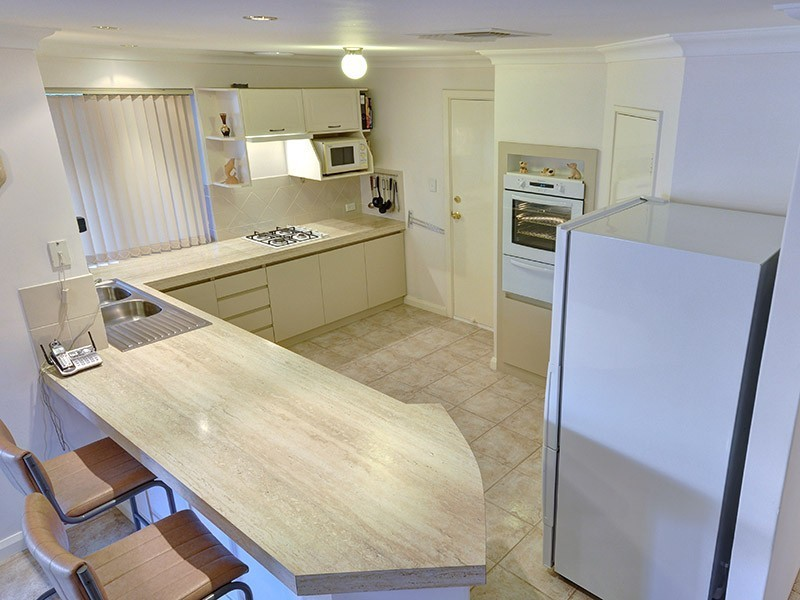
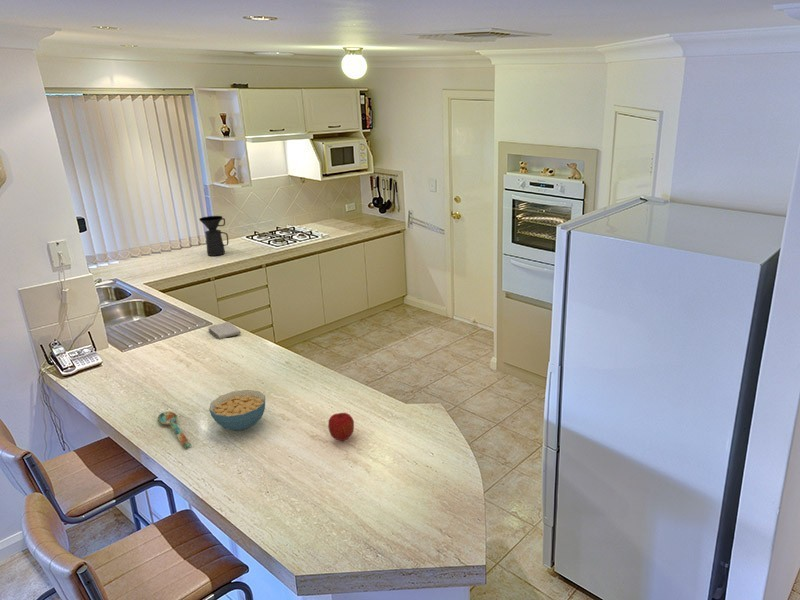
+ spoon (174, 428)
+ washcloth (223, 329)
+ fruit (341, 426)
+ coffee maker (213, 236)
+ cereal bowl (239, 414)
